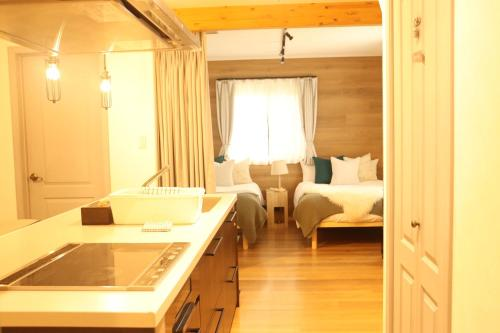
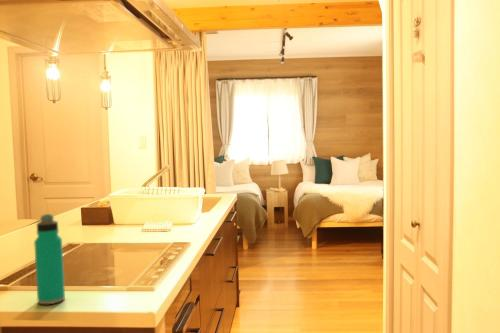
+ water bottle (49, 258)
